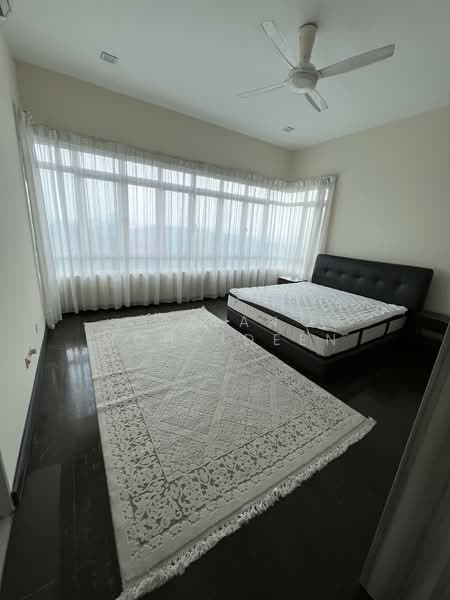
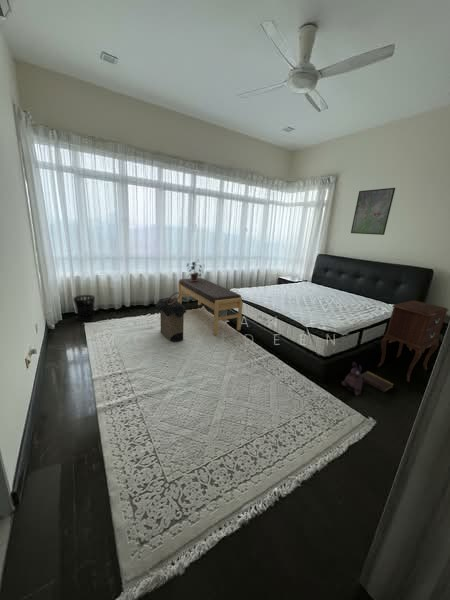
+ nightstand (411, 338)
+ bench (206, 301)
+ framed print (371, 212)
+ laundry hamper (170, 314)
+ book (375, 381)
+ wastebasket (85, 307)
+ potted plant (195, 269)
+ plush toy (357, 376)
